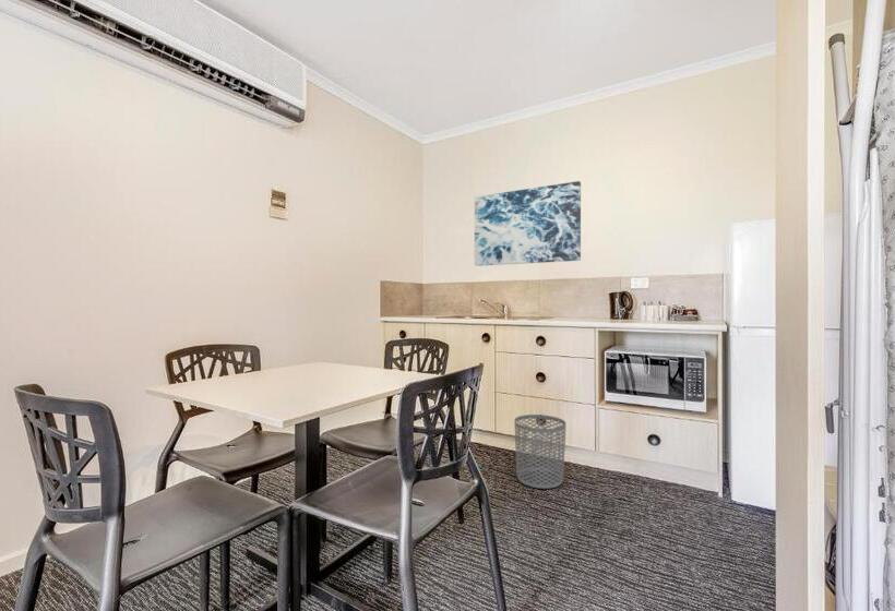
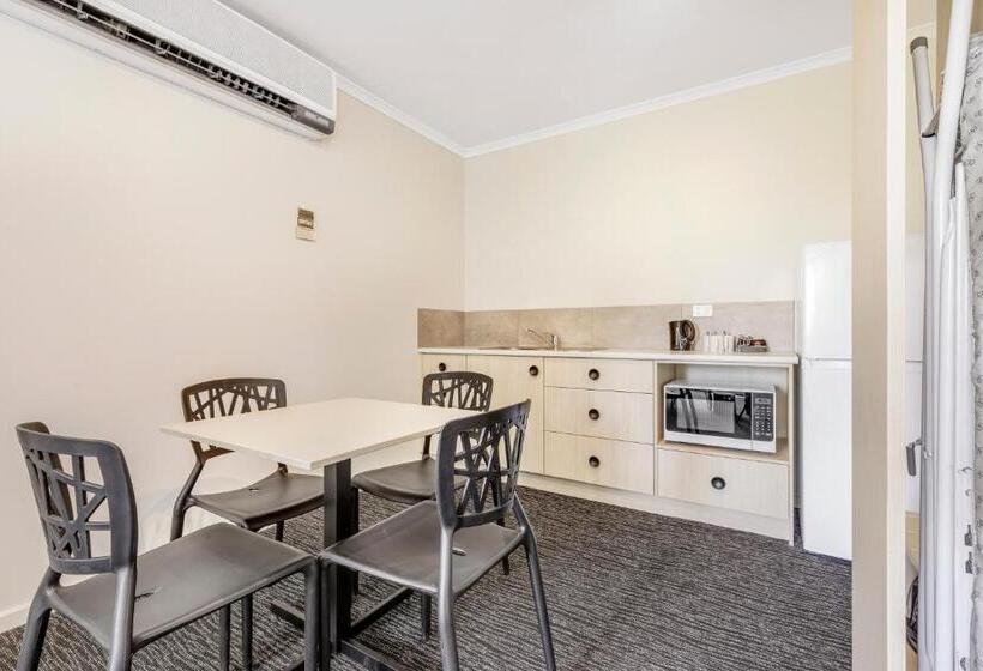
- waste bin (539, 451)
- wall art (524, 226)
